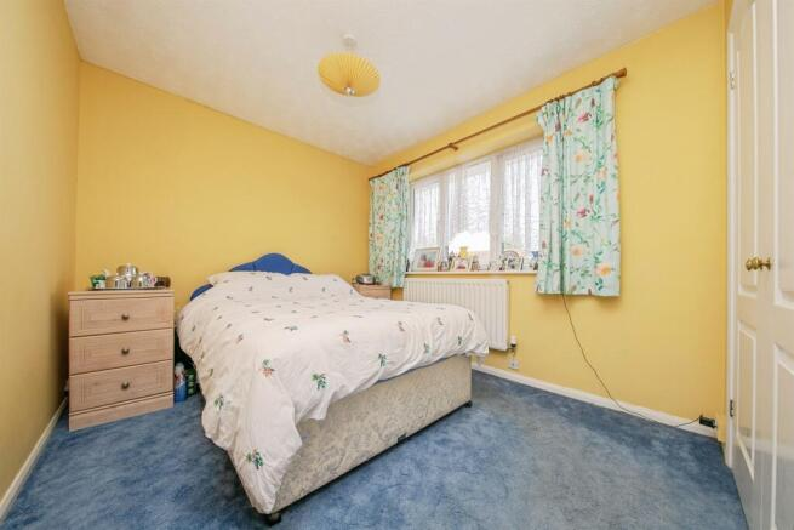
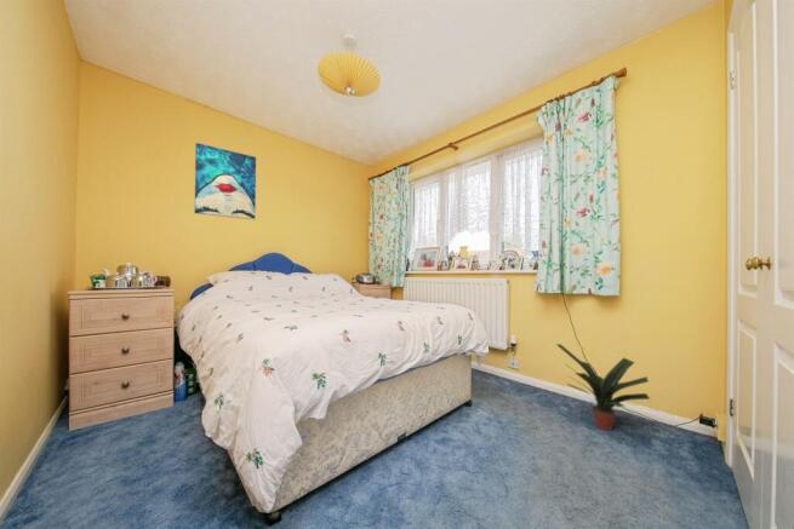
+ potted plant (598, 387)
+ wall art (227, 183)
